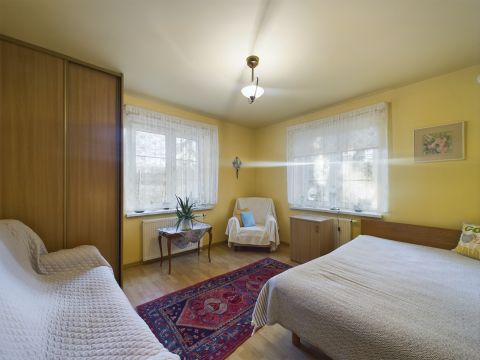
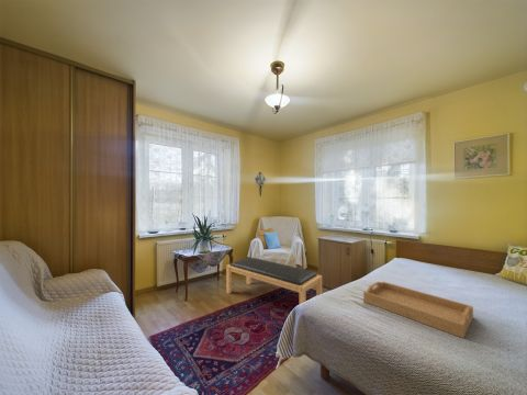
+ serving tray (414, 302)
+ bench (270, 282)
